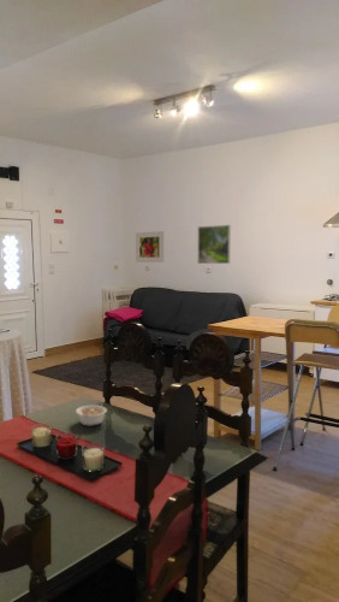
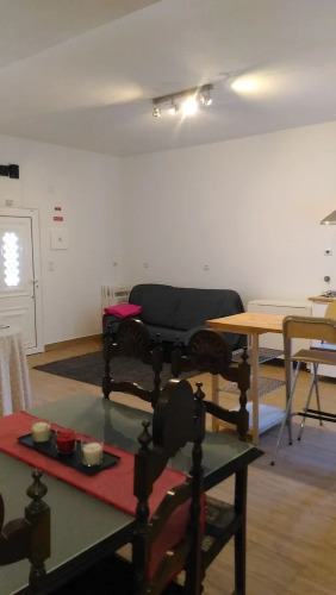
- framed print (213, 244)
- legume (91, 414)
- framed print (149, 247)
